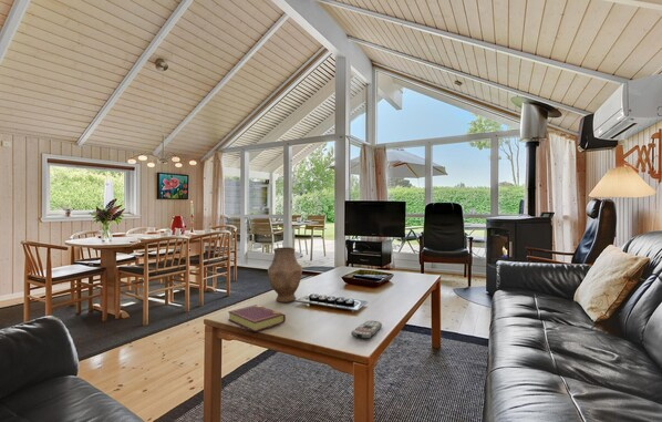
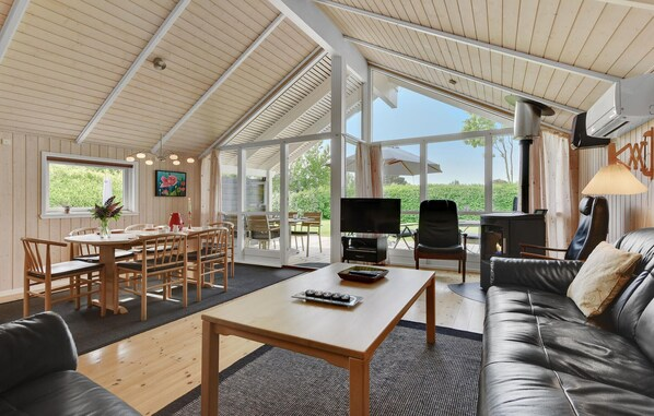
- vase (285, 274)
- remote control (368, 329)
- book (256, 316)
